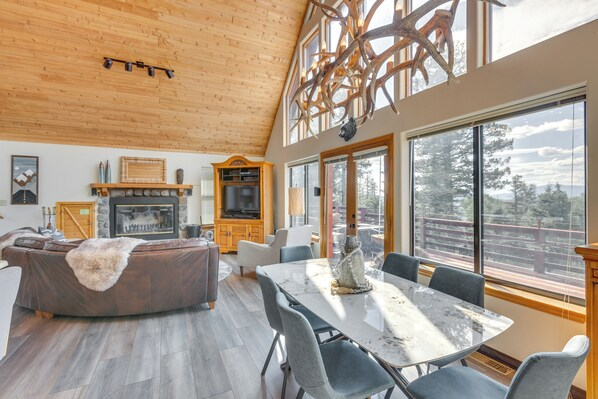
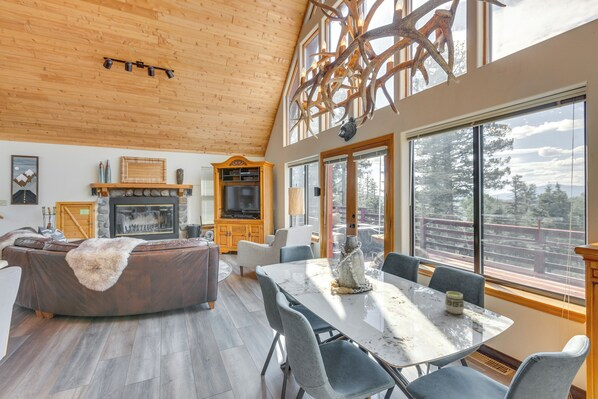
+ cup (454, 302)
